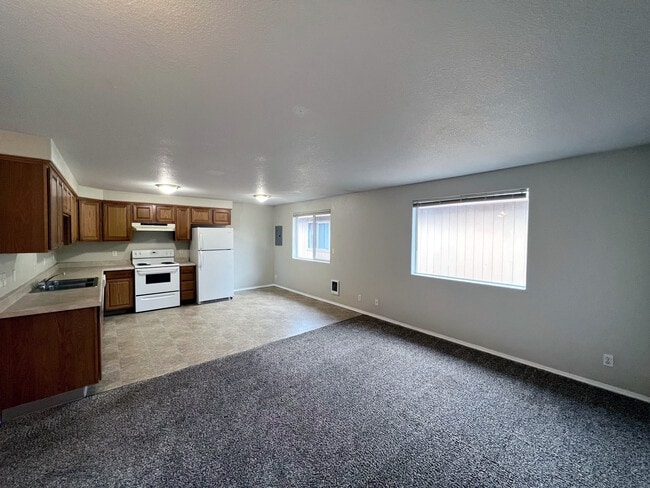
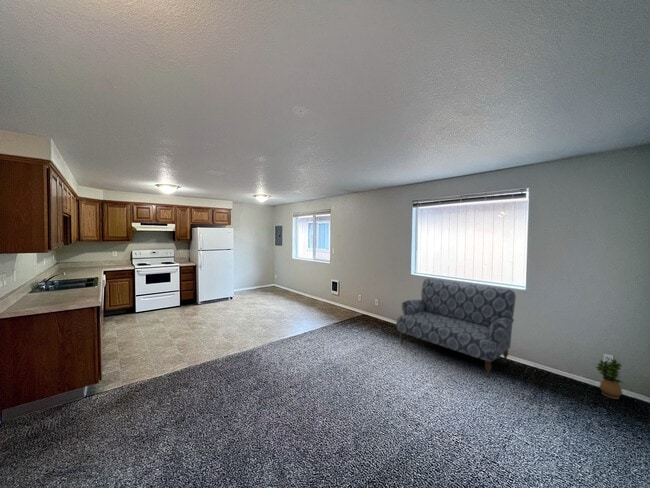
+ sofa (451, 319)
+ potted plant (608, 376)
